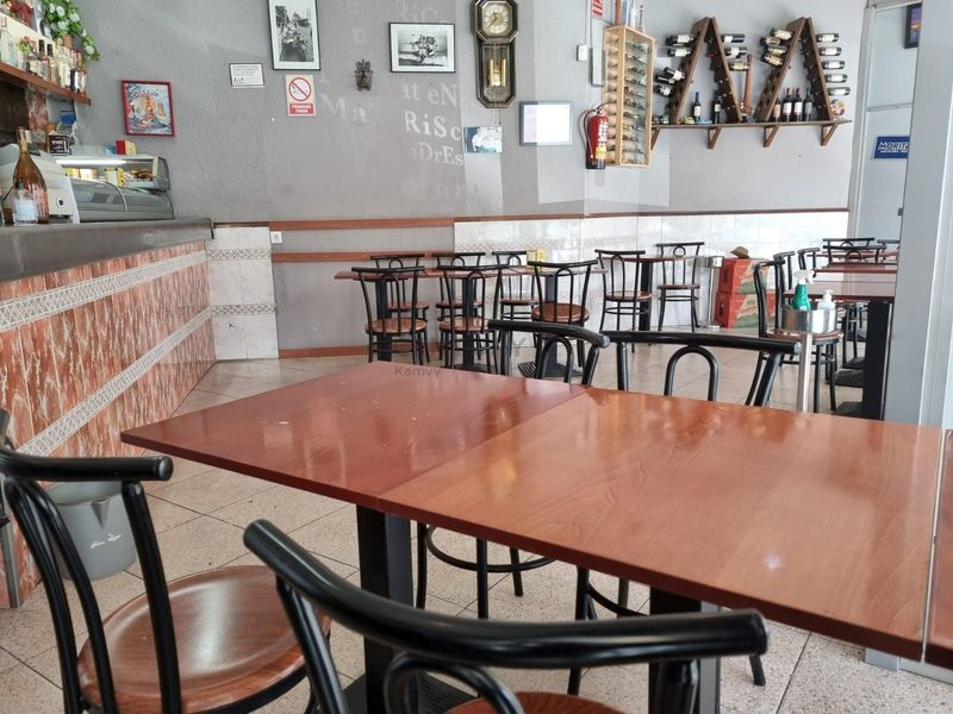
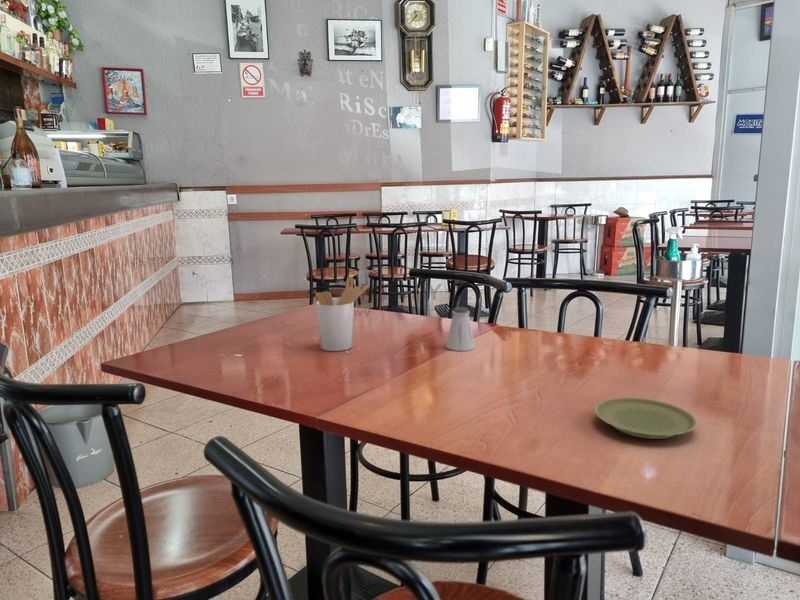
+ saltshaker (460, 327)
+ utensil holder (342, 314)
+ plate (644, 420)
